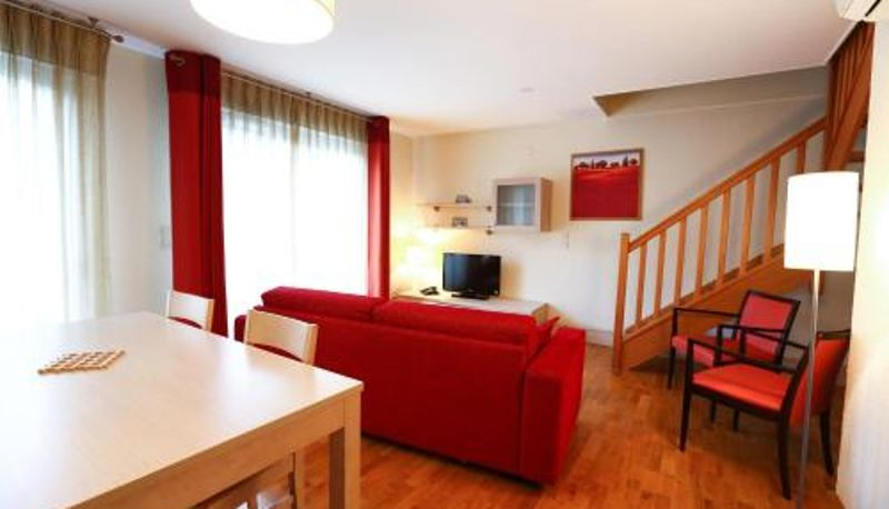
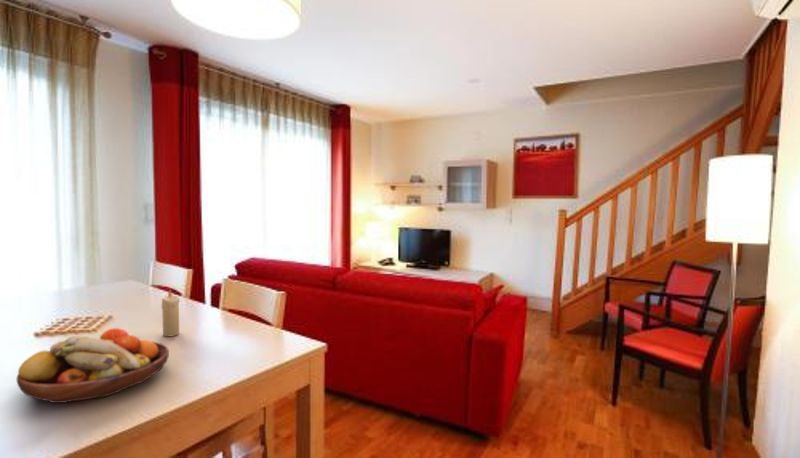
+ candle (171, 311)
+ fruit bowl (100, 355)
